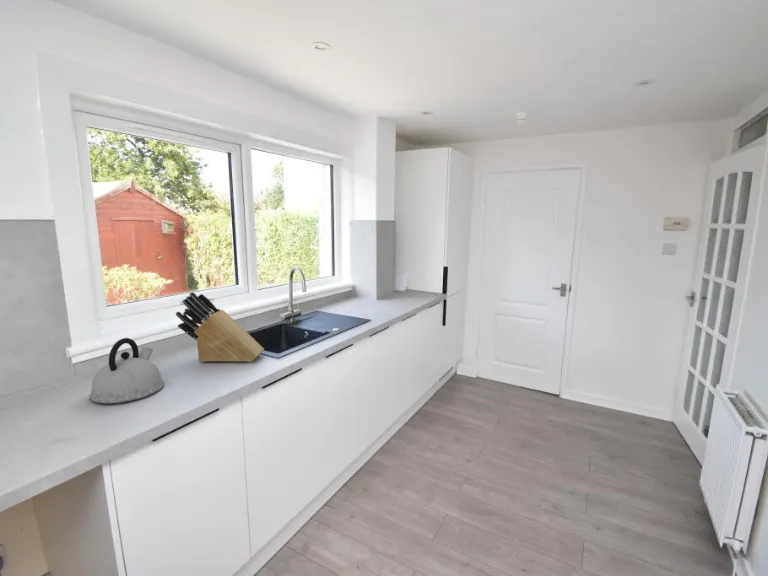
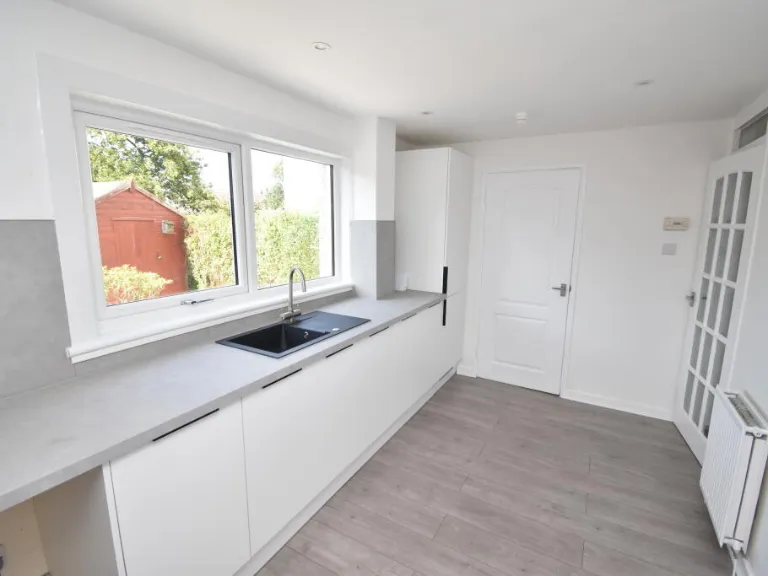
- knife block (220, 325)
- kettle (128, 363)
